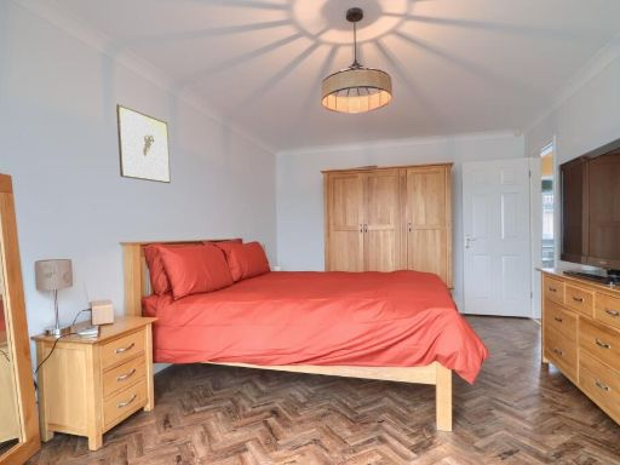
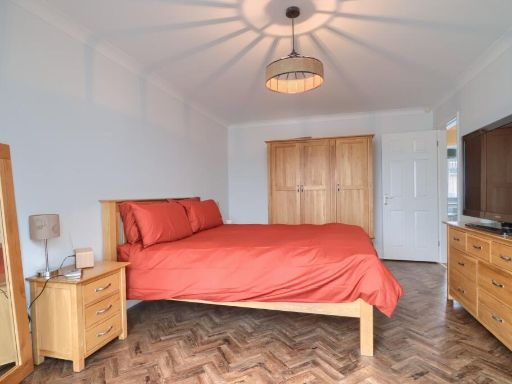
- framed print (145, 147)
